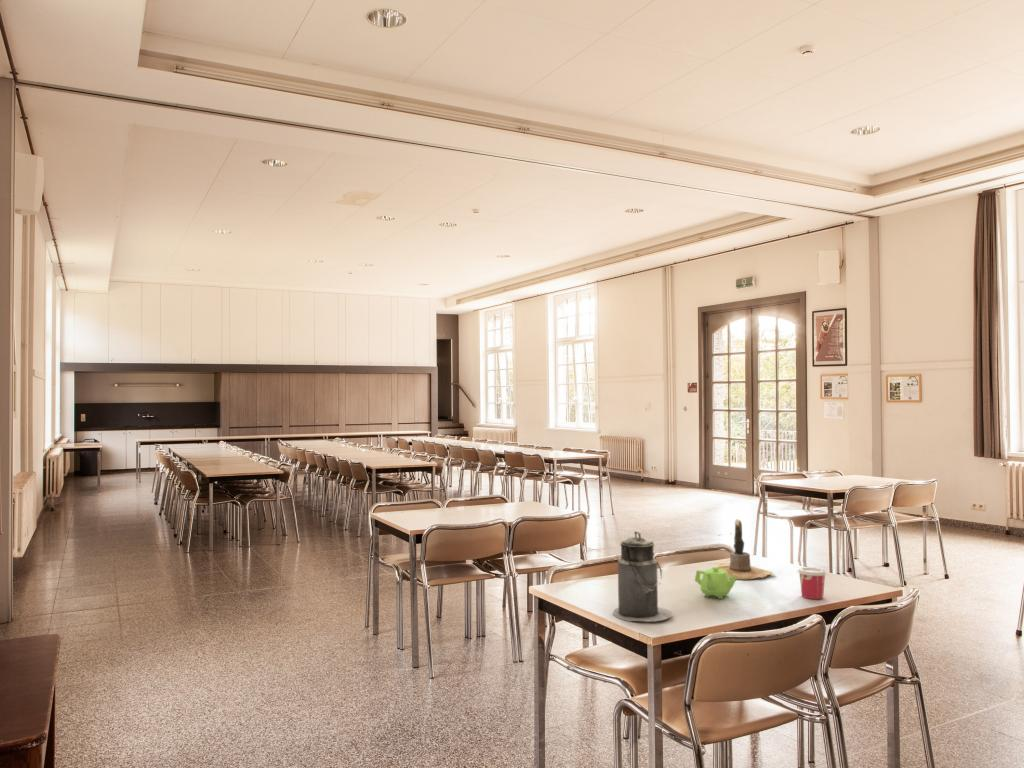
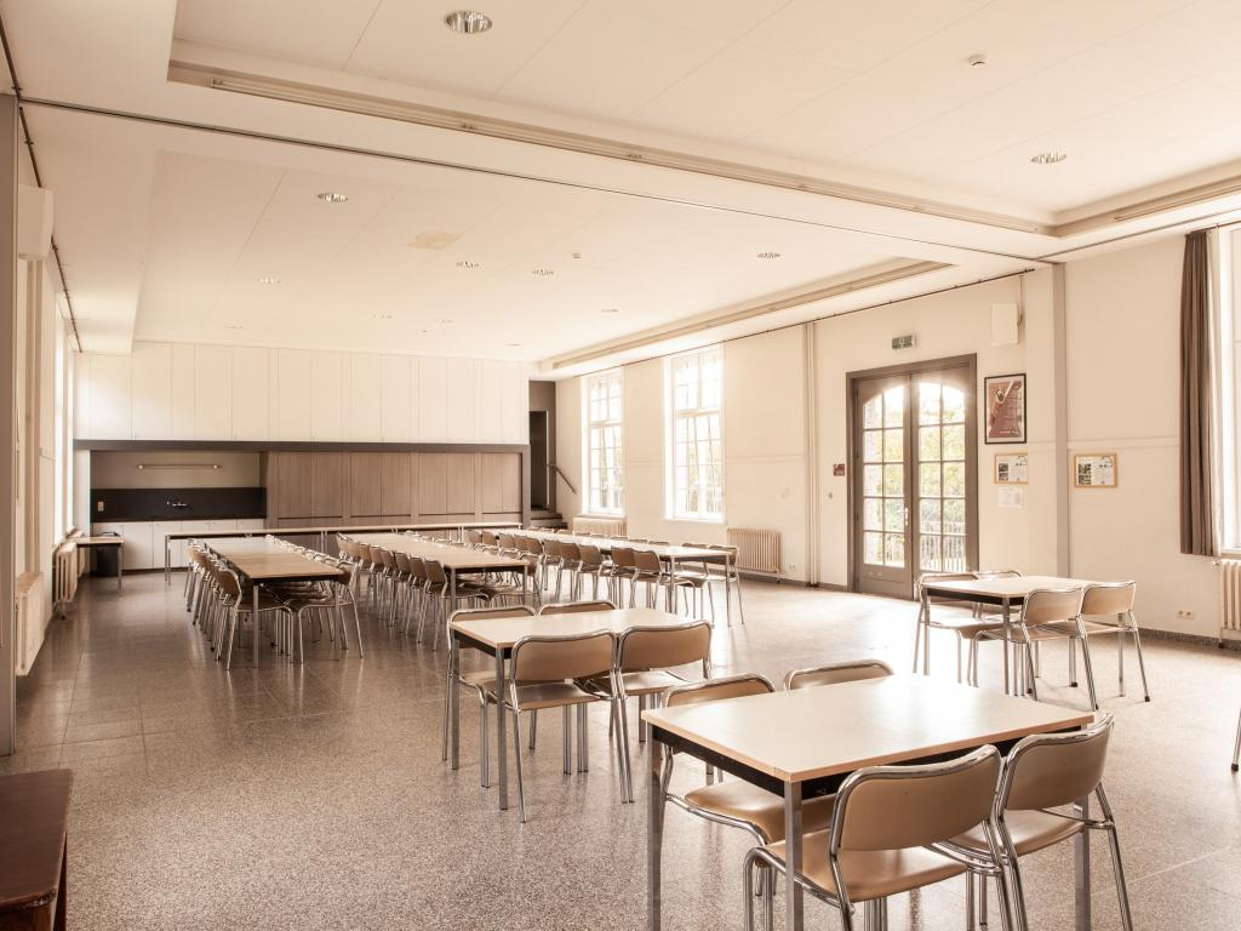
- teapot (716, 581)
- cup (812, 583)
- potted cactus (736, 546)
- canister (641, 572)
